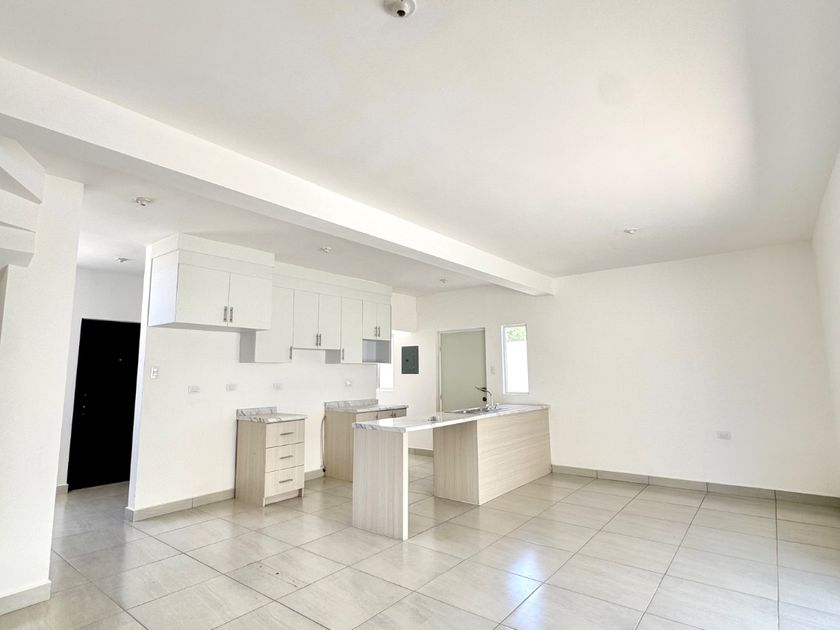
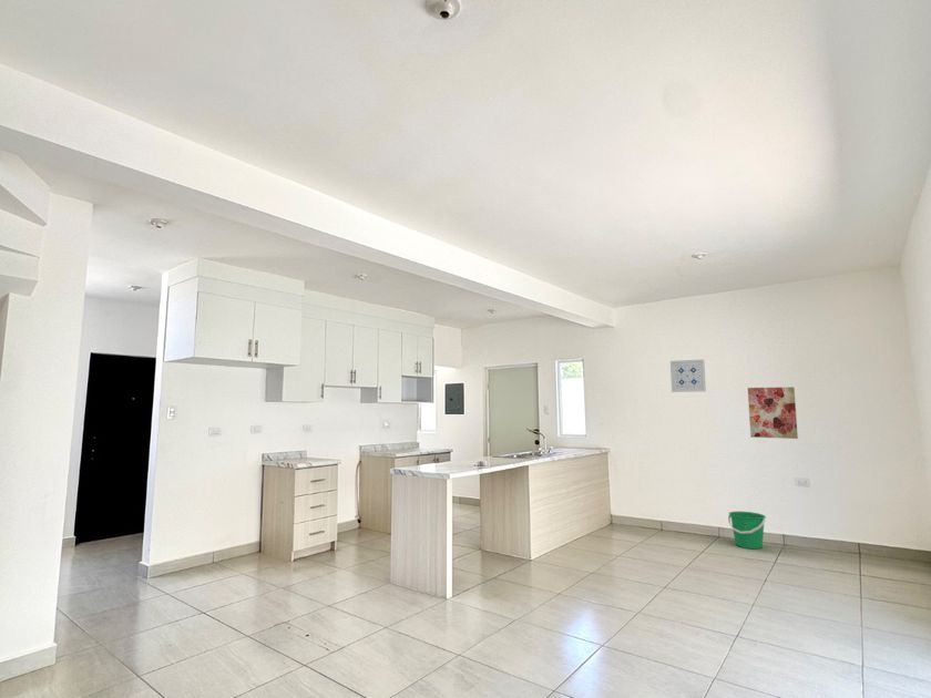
+ wall art (771, 412)
+ bucket (747, 530)
+ wall art (687, 376)
